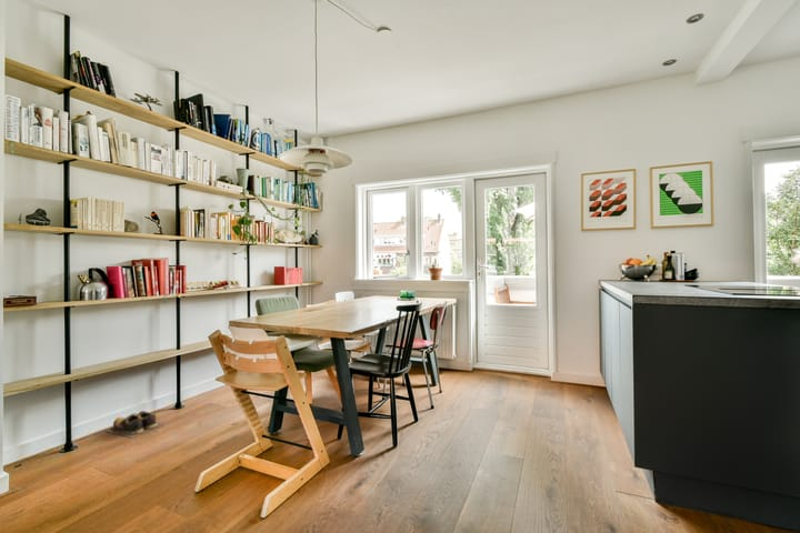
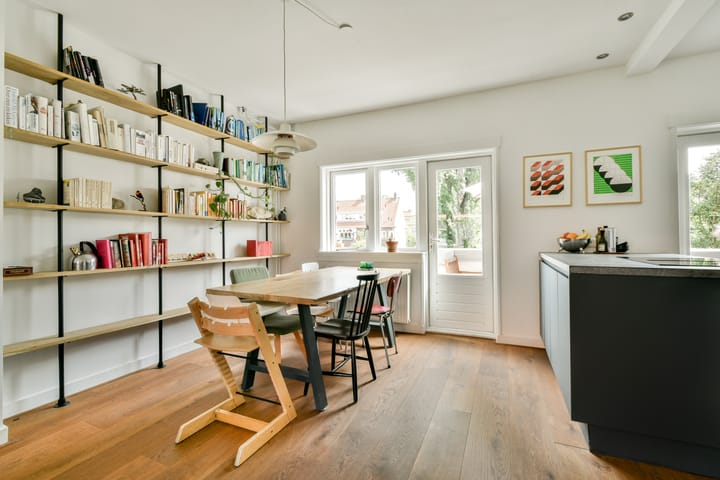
- shoes (134, 420)
